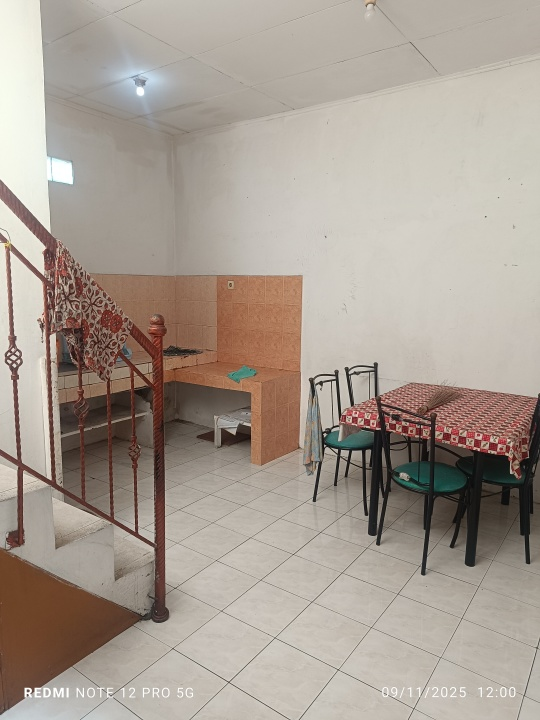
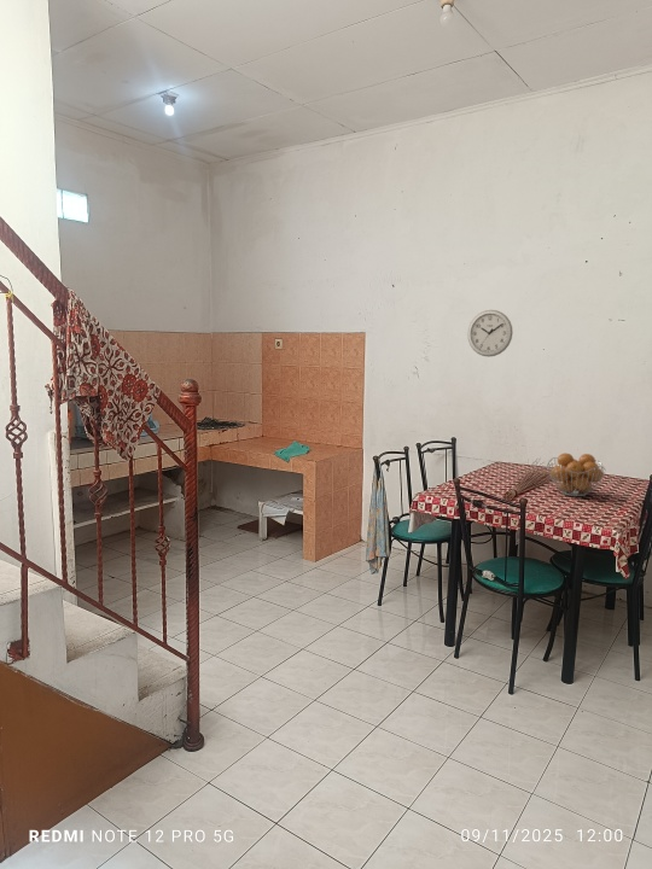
+ fruit basket (575, 473)
+ wall clock (489, 333)
